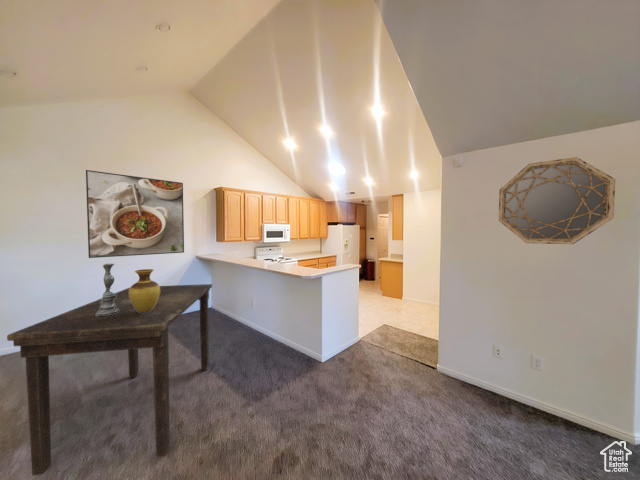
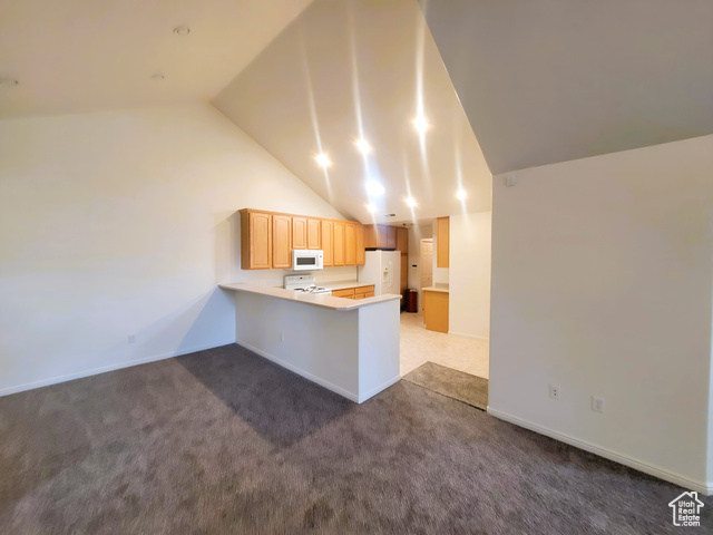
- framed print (140, 216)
- home mirror (550, 202)
- candlestick (106, 288)
- vase (144, 290)
- dining table (144, 347)
